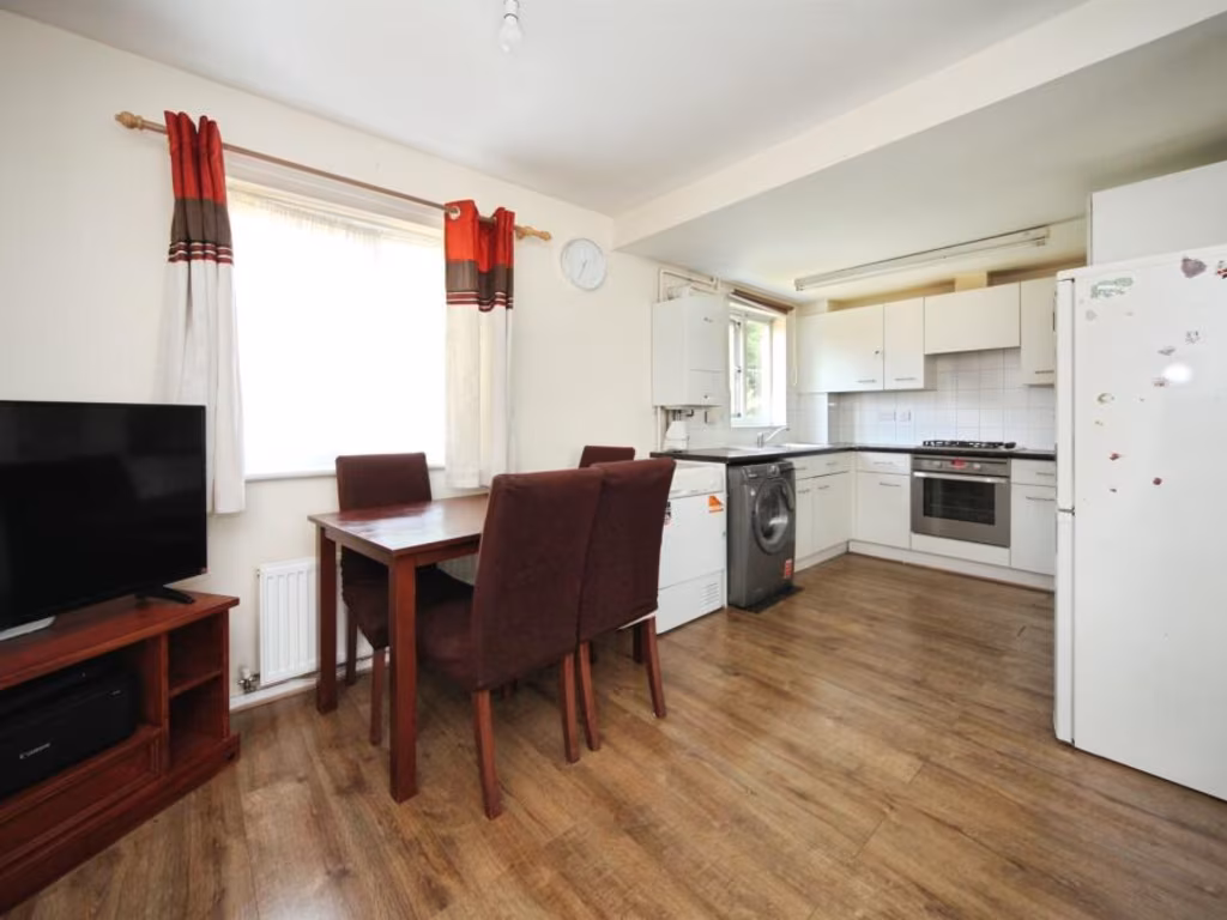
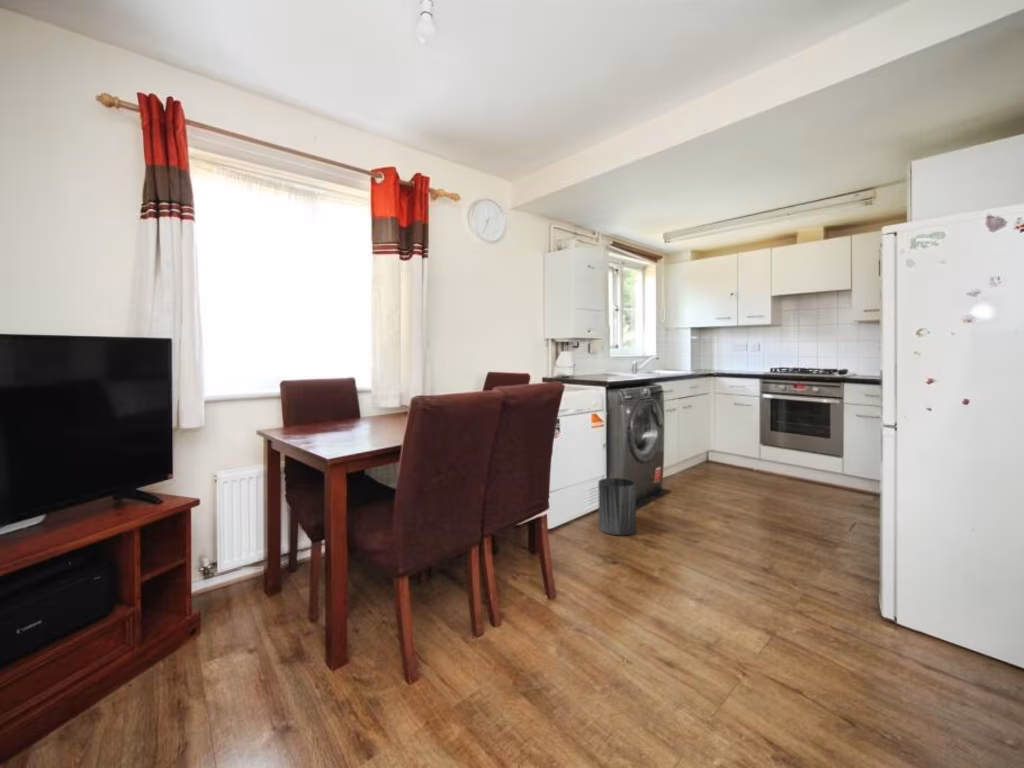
+ trash can (617, 505)
